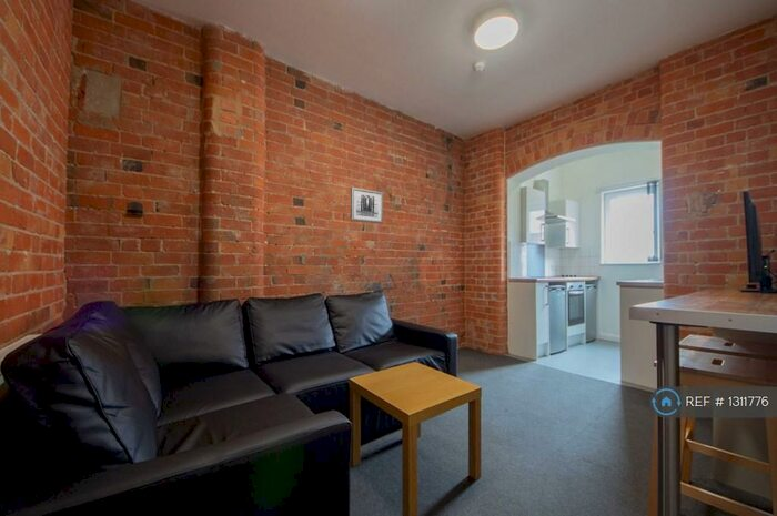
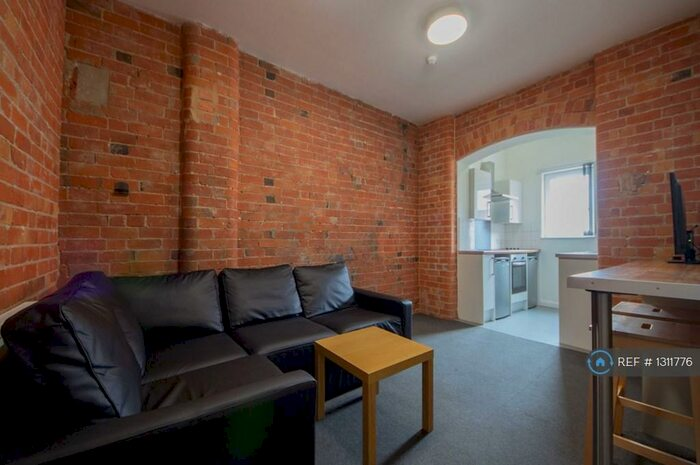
- wall art (366, 205)
